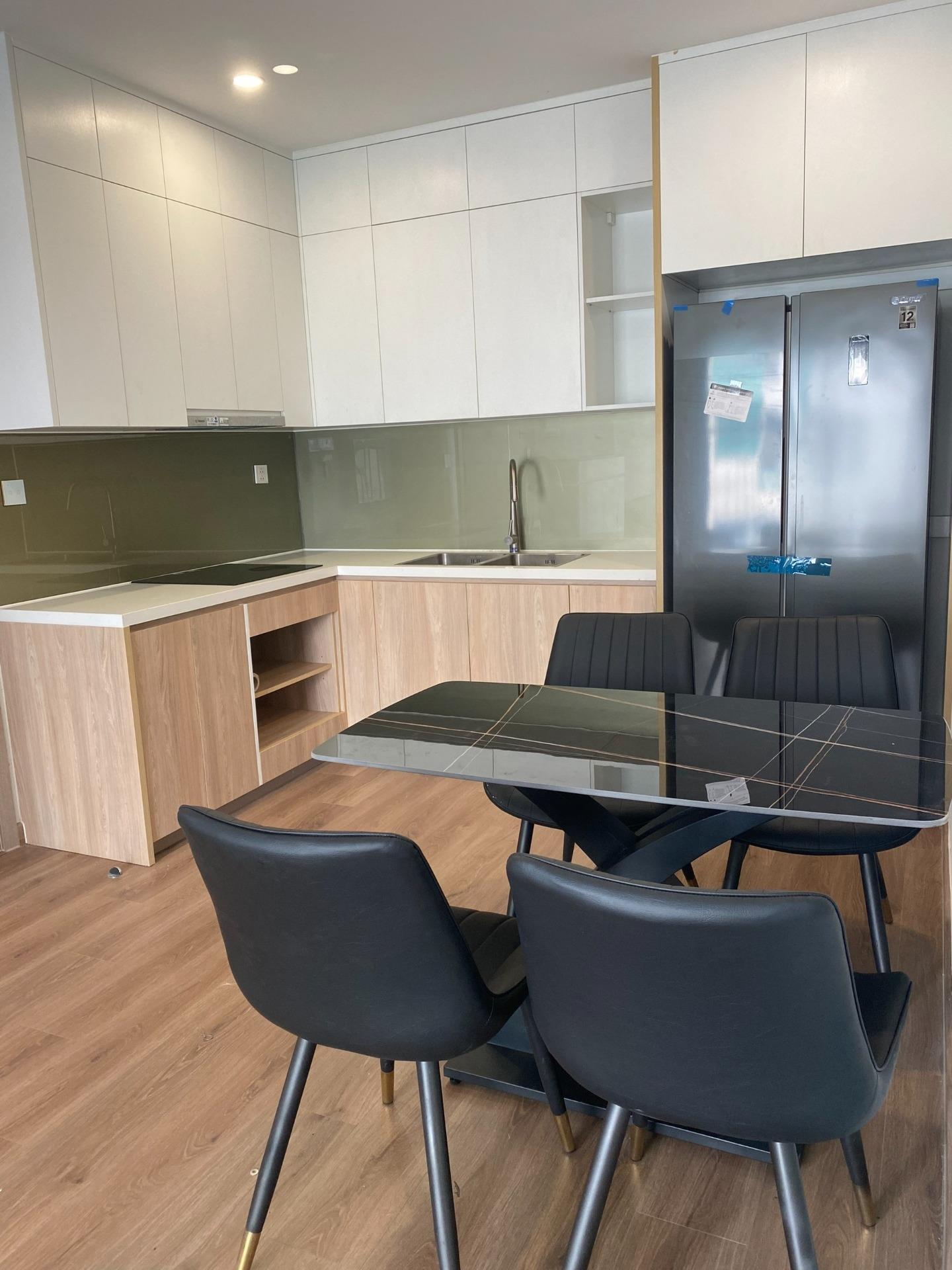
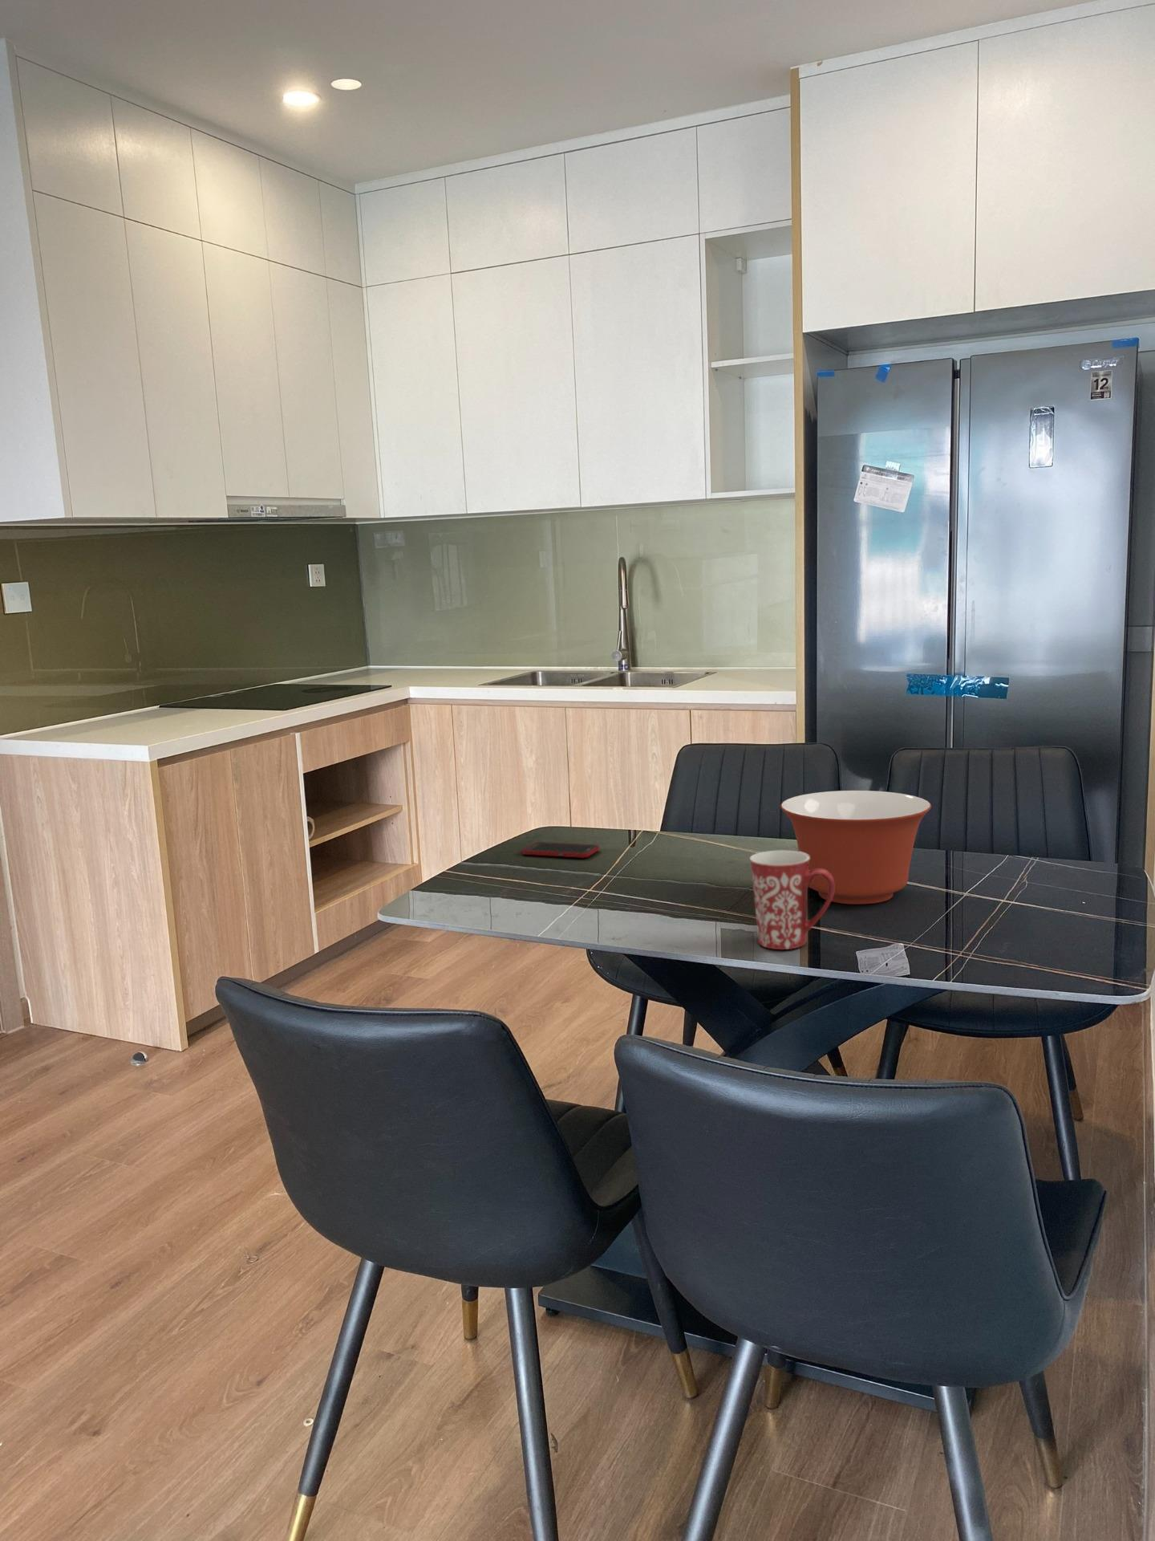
+ mixing bowl (855, 849)
+ mug (792, 900)
+ cell phone (561, 849)
